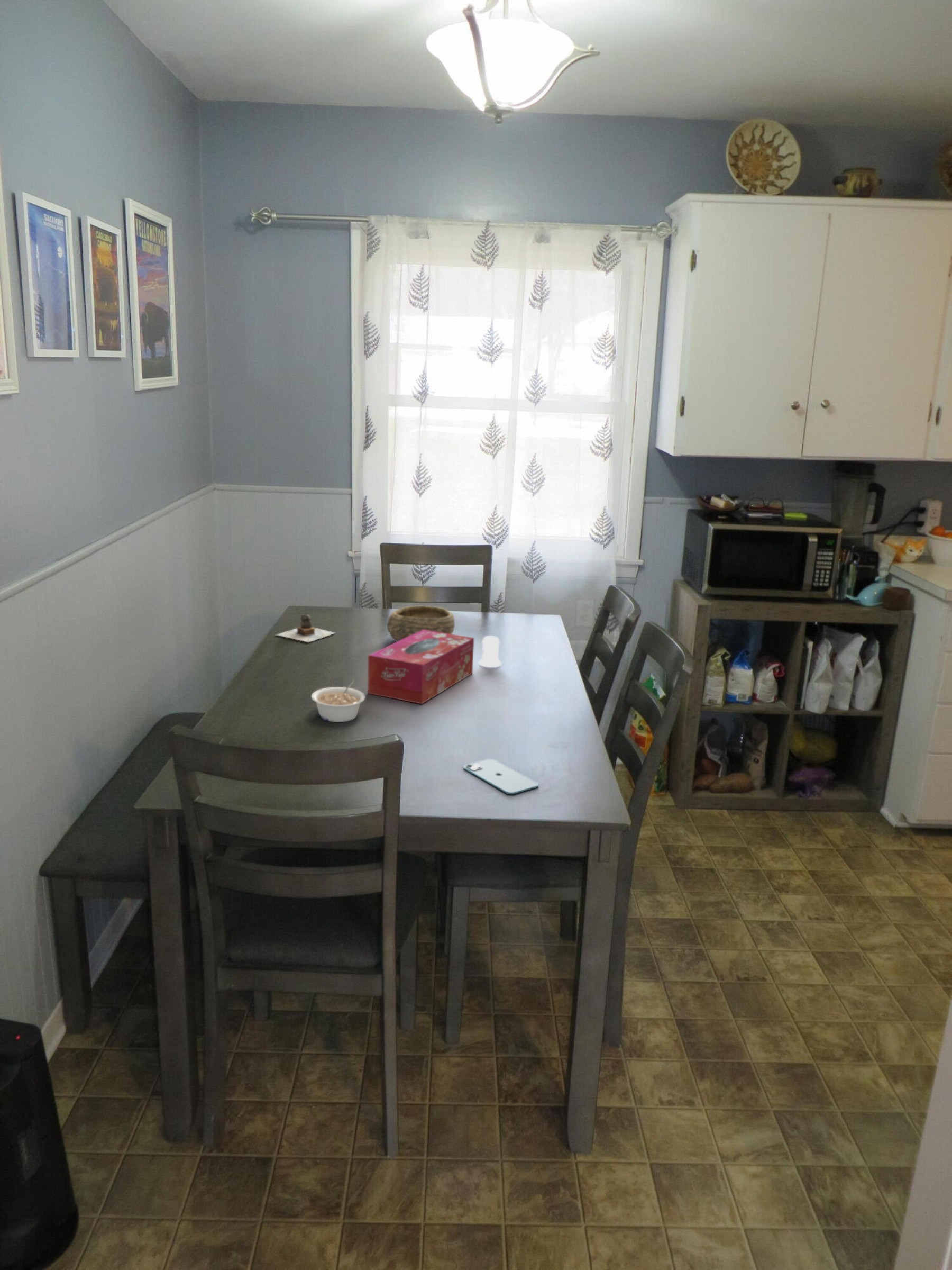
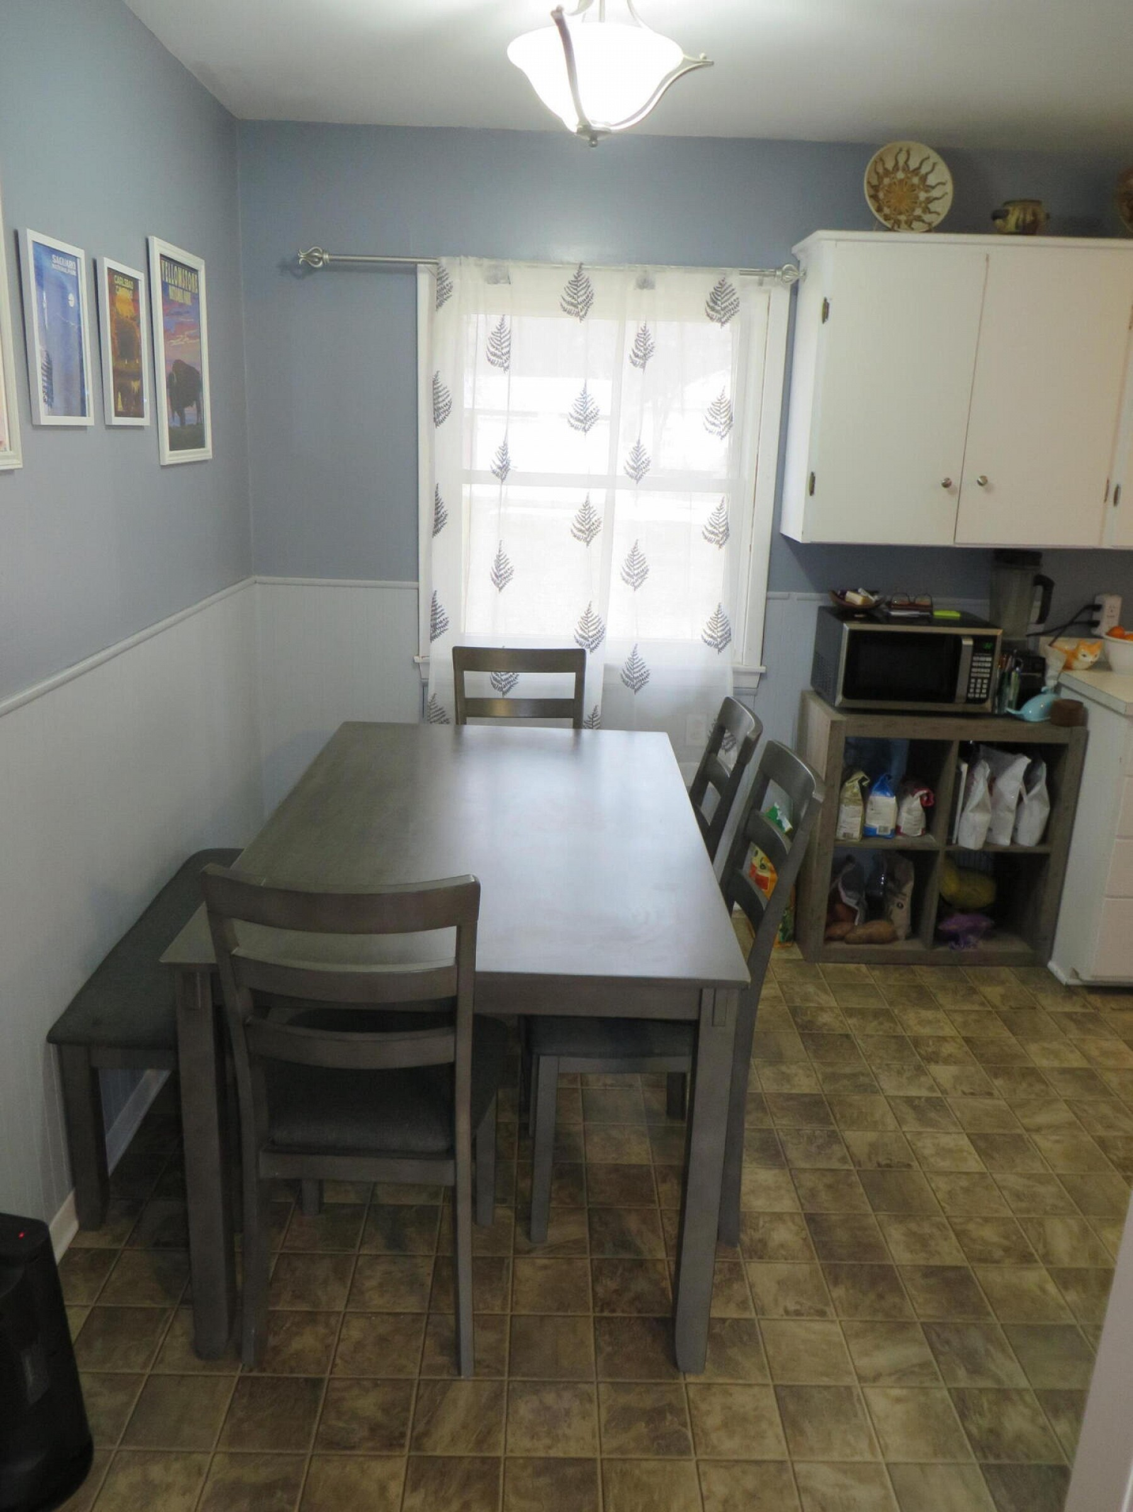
- legume (337, 703)
- bowl (421, 627)
- teapot (306, 623)
- salt shaker (490, 650)
- smartphone (500, 775)
- tissue box (423, 665)
